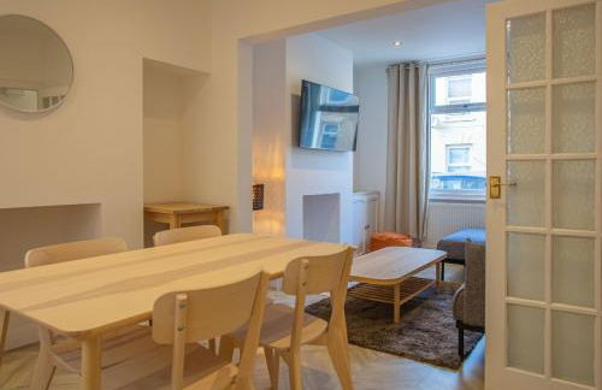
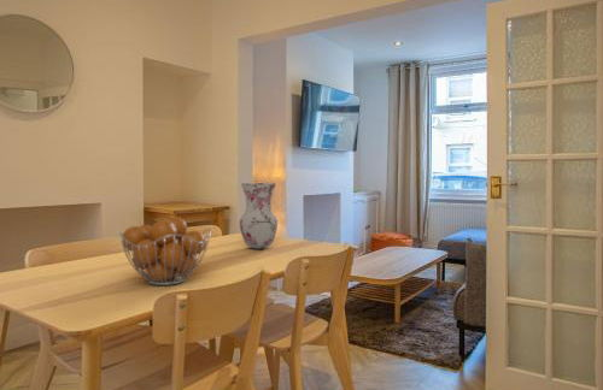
+ vase (258, 215)
+ fruit basket (166, 249)
